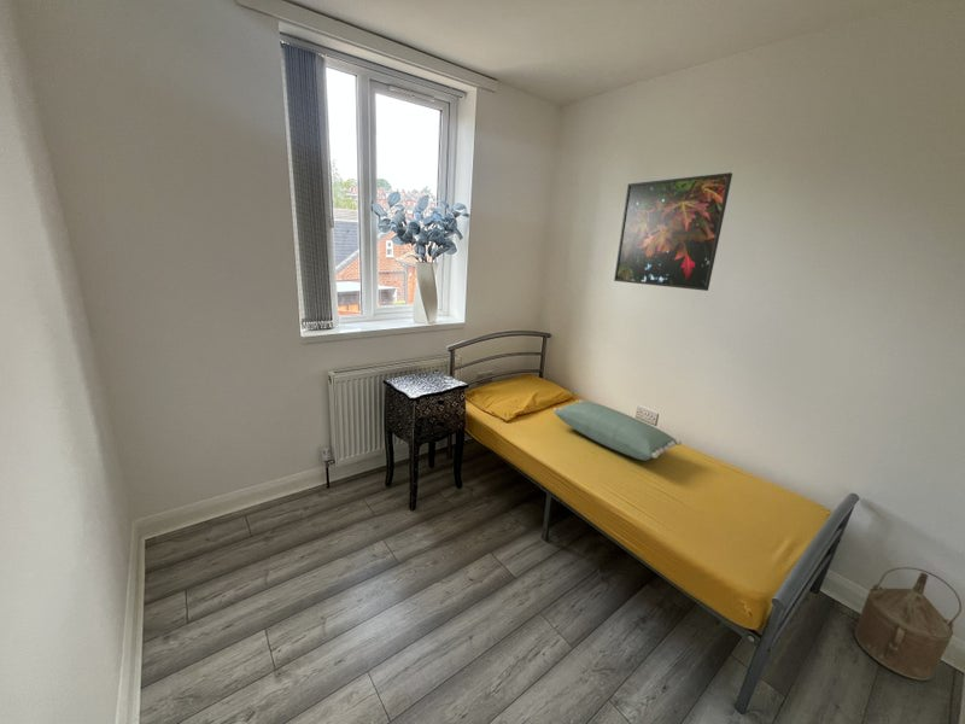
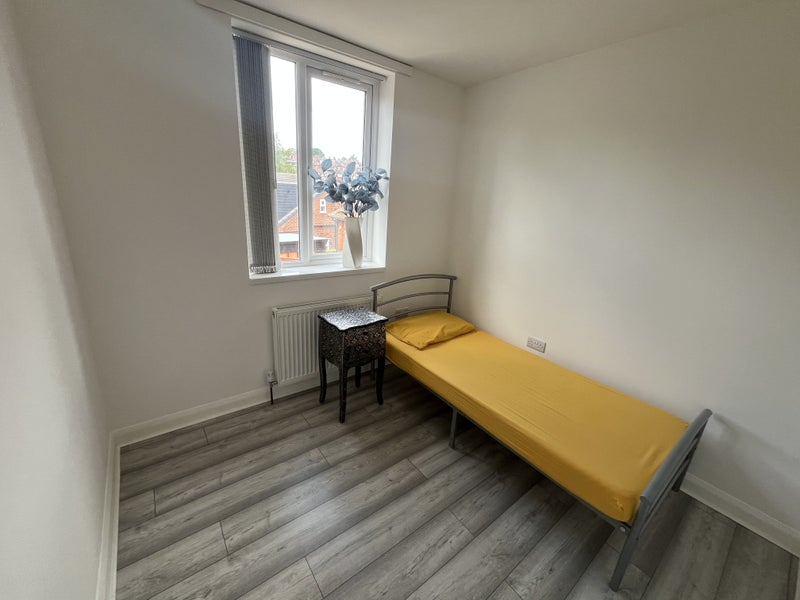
- pillow (613, 426)
- watering can (906, 615)
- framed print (665, 233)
